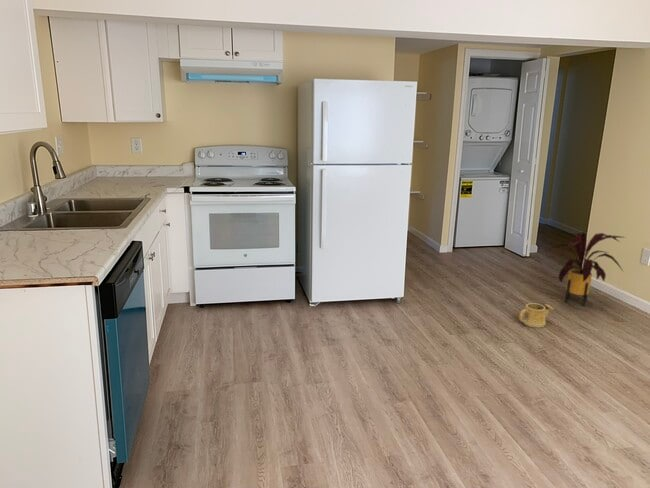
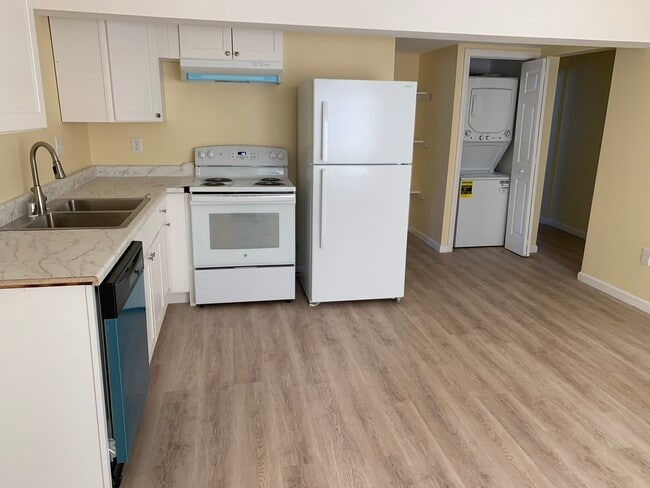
- watering can (535, 314)
- house plant (583, 266)
